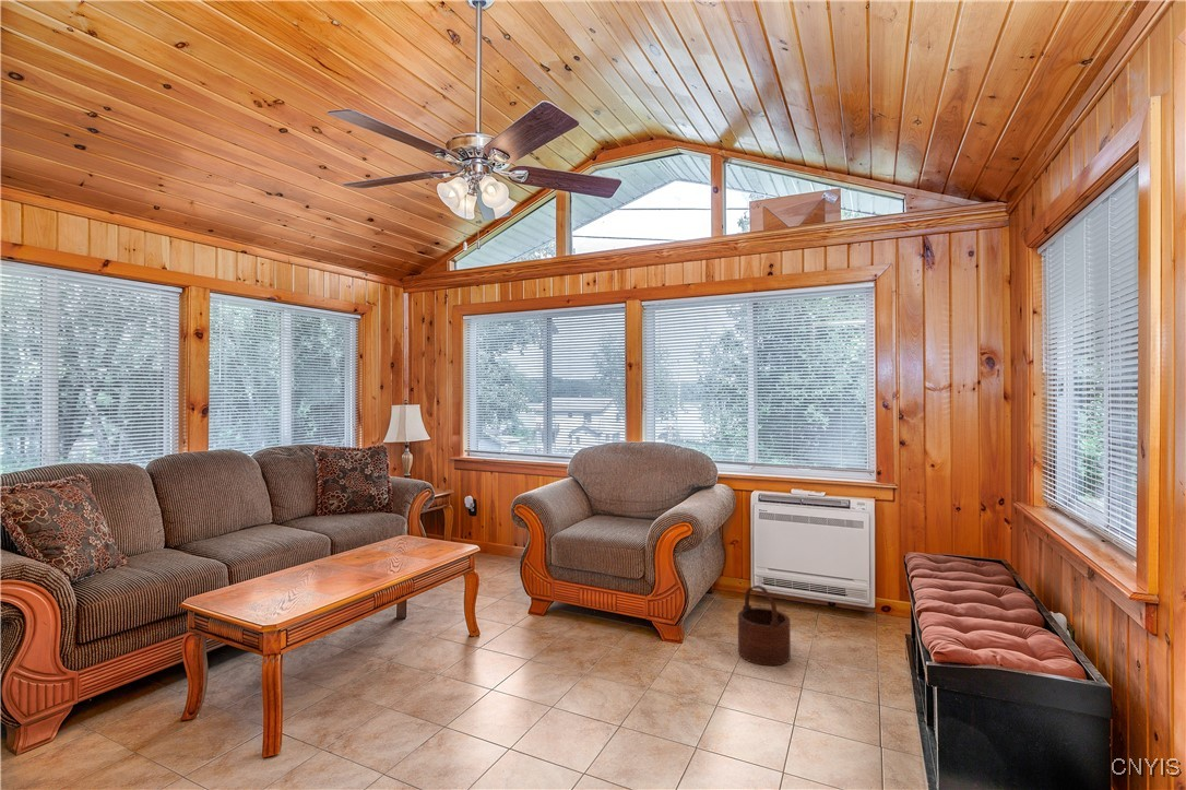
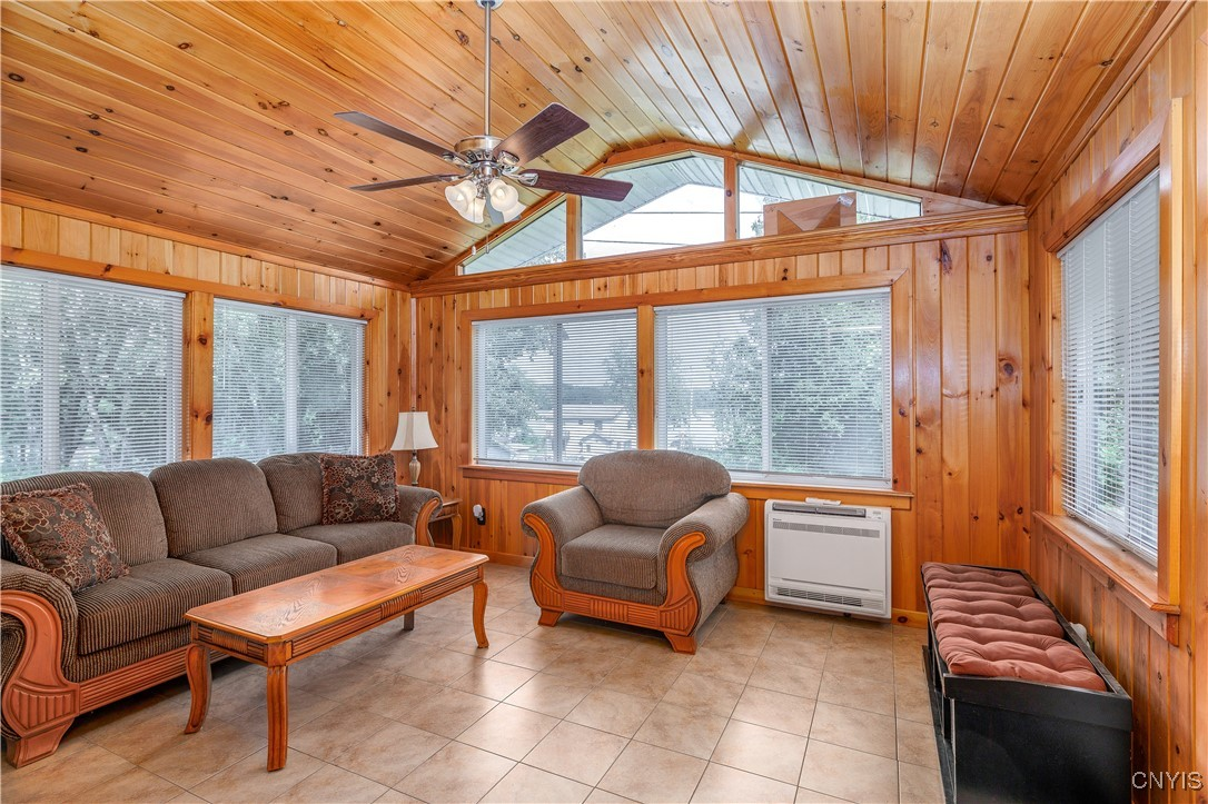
- wooden bucket (763, 620)
